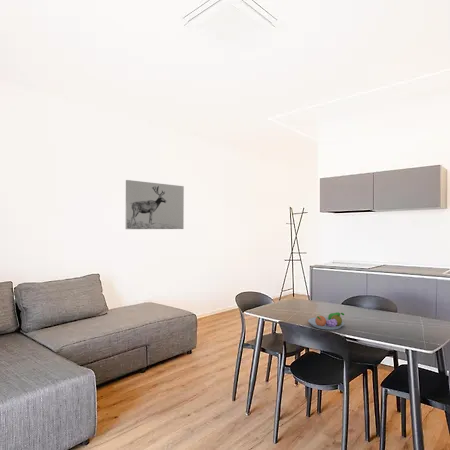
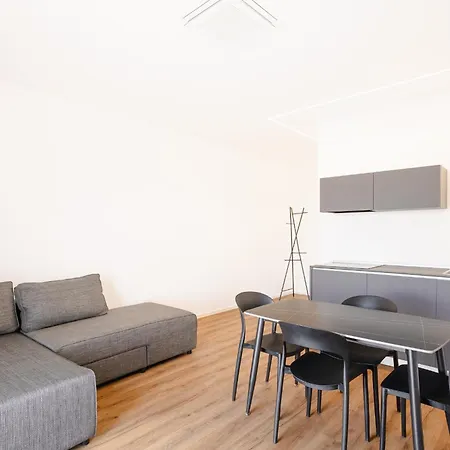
- fruit bowl (327, 318)
- wall art (156, 206)
